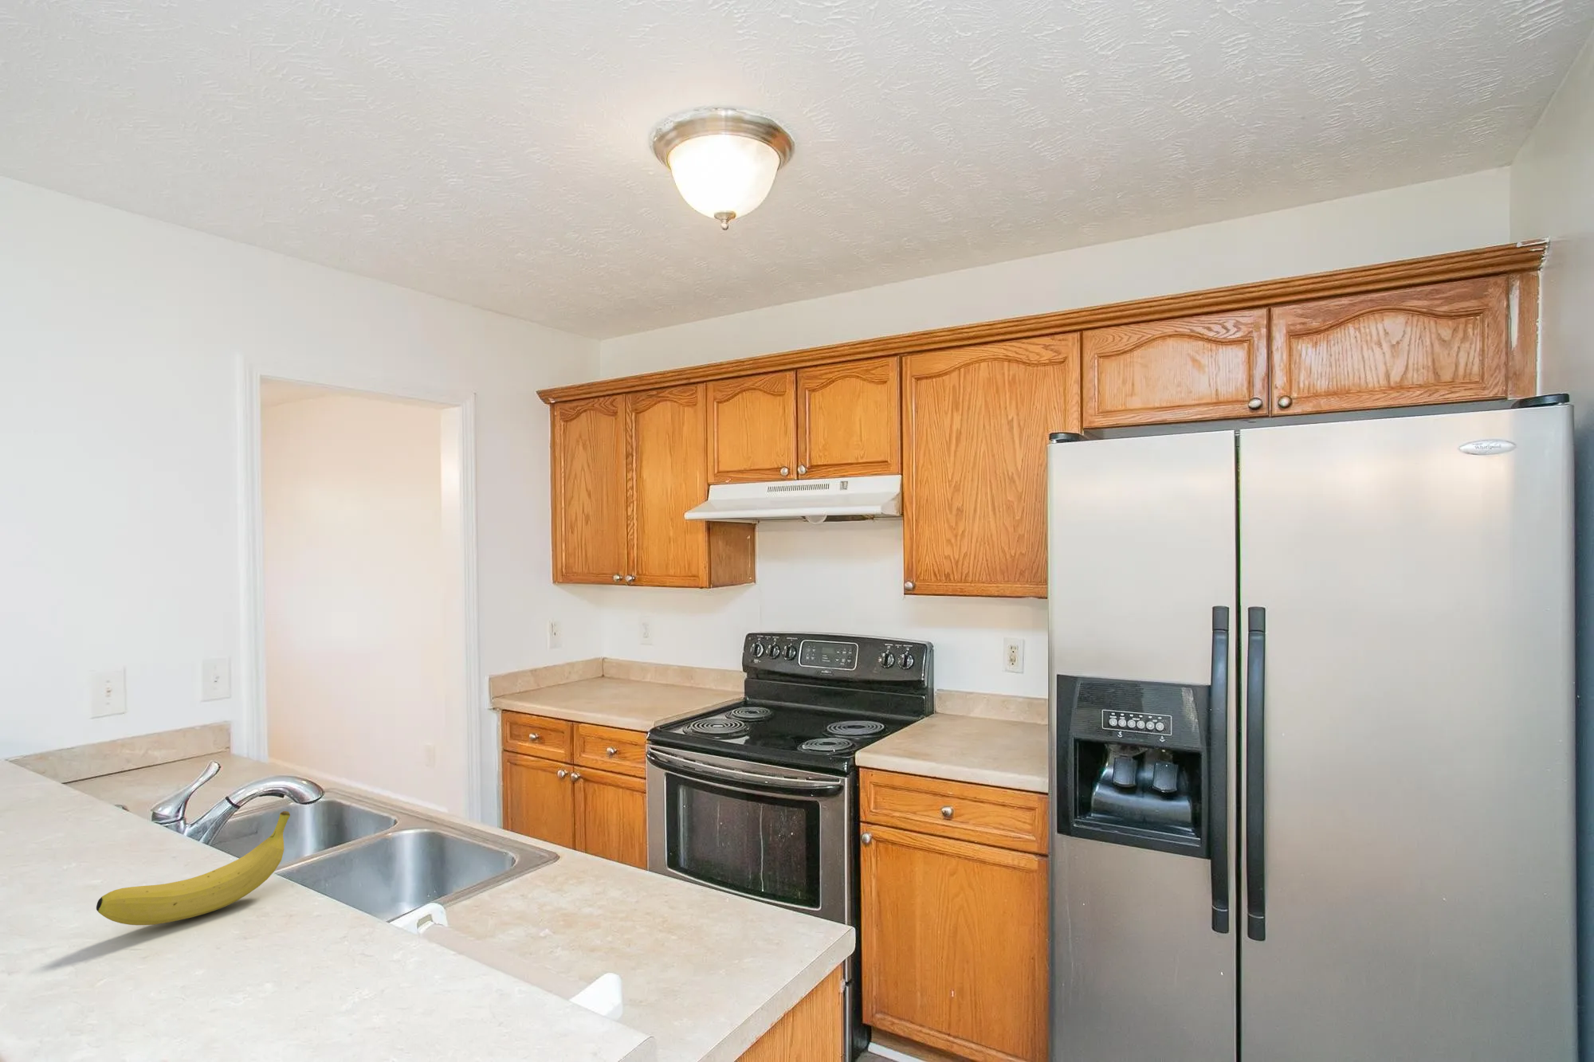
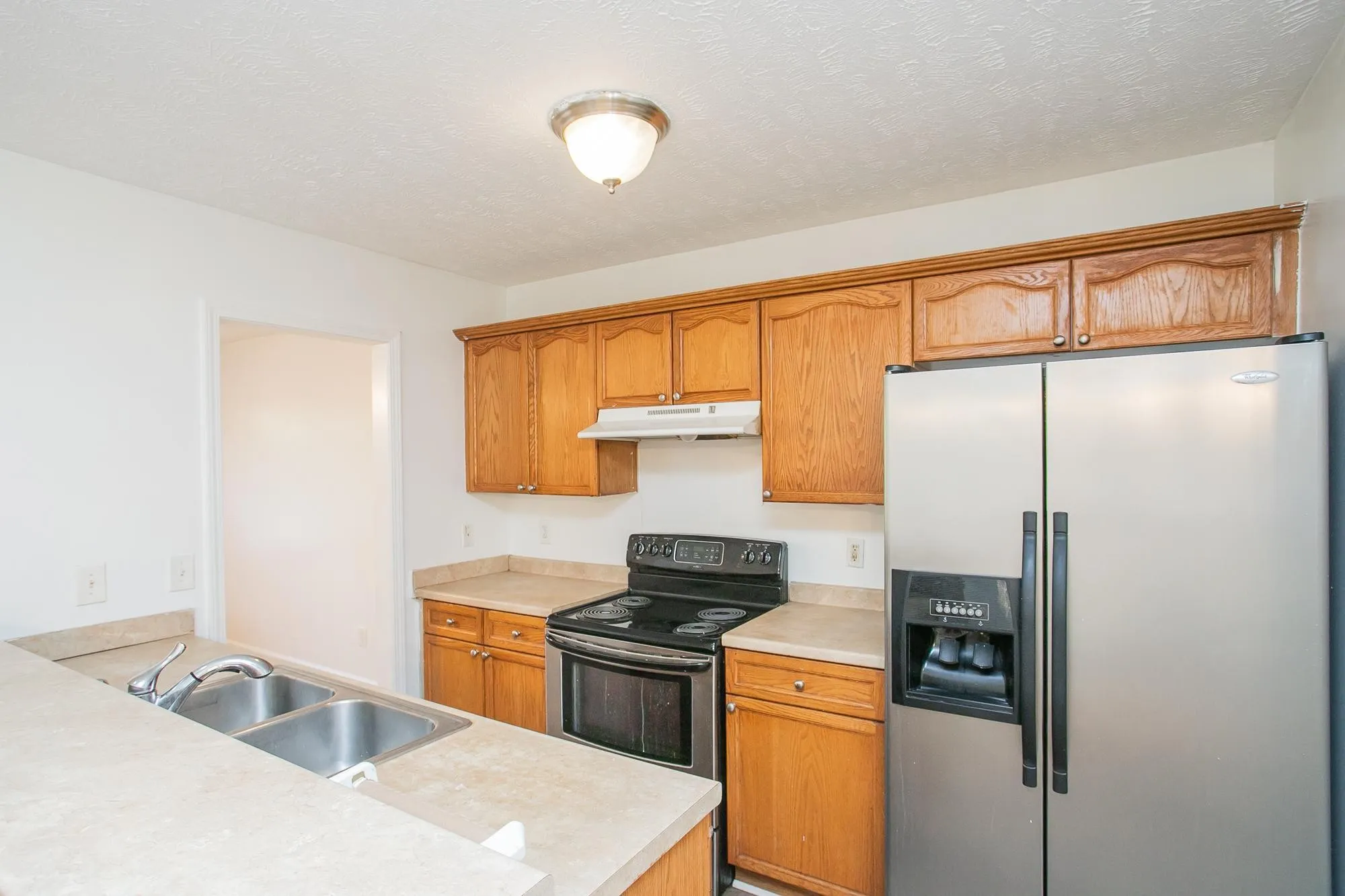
- fruit (200, 875)
